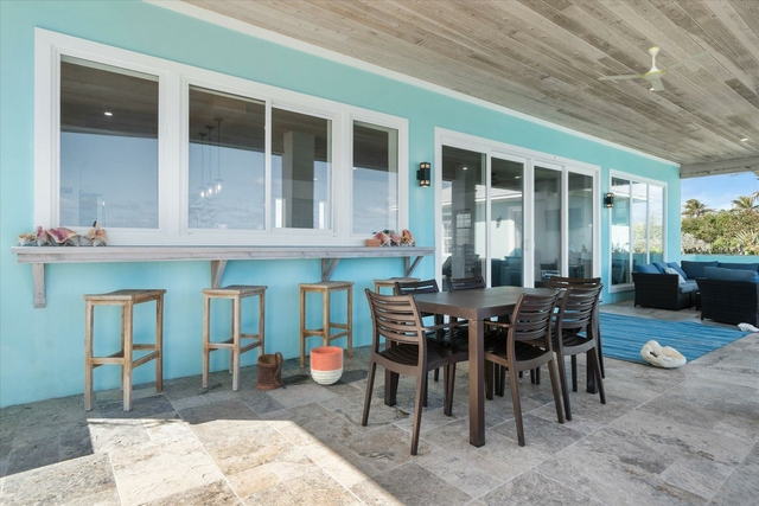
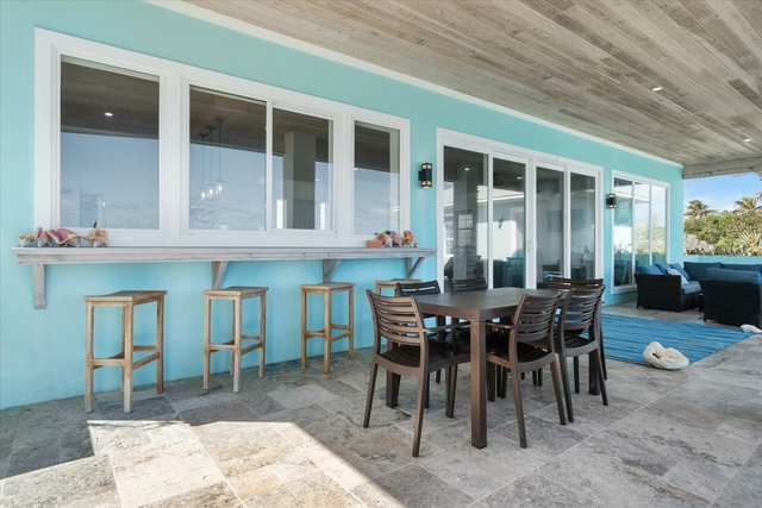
- ceiling fan (651, 69)
- planter (326, 366)
- bucket (272, 367)
